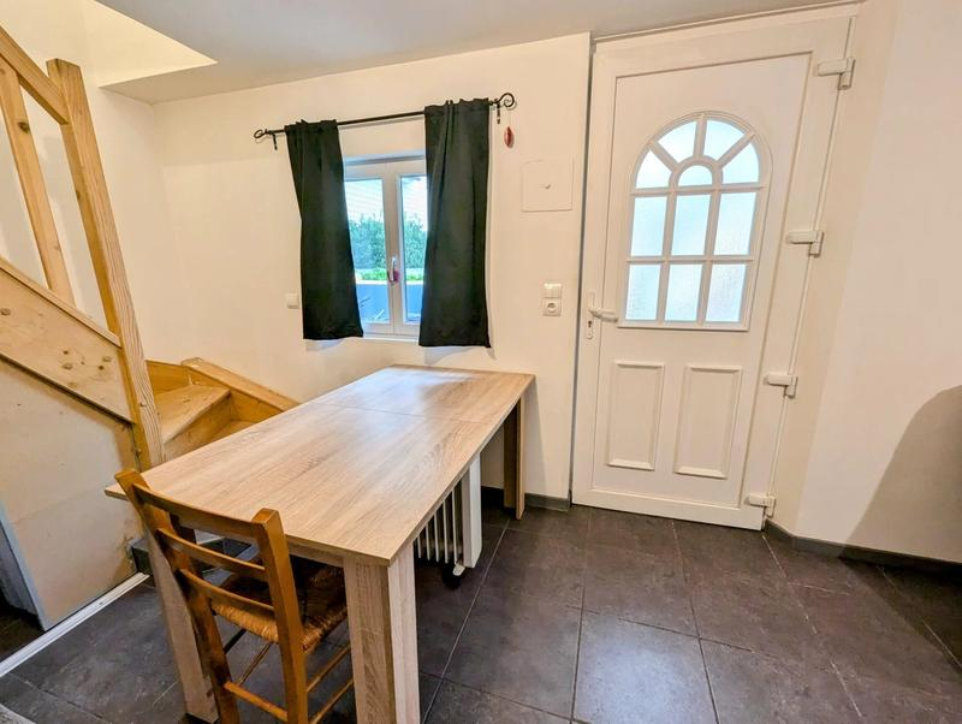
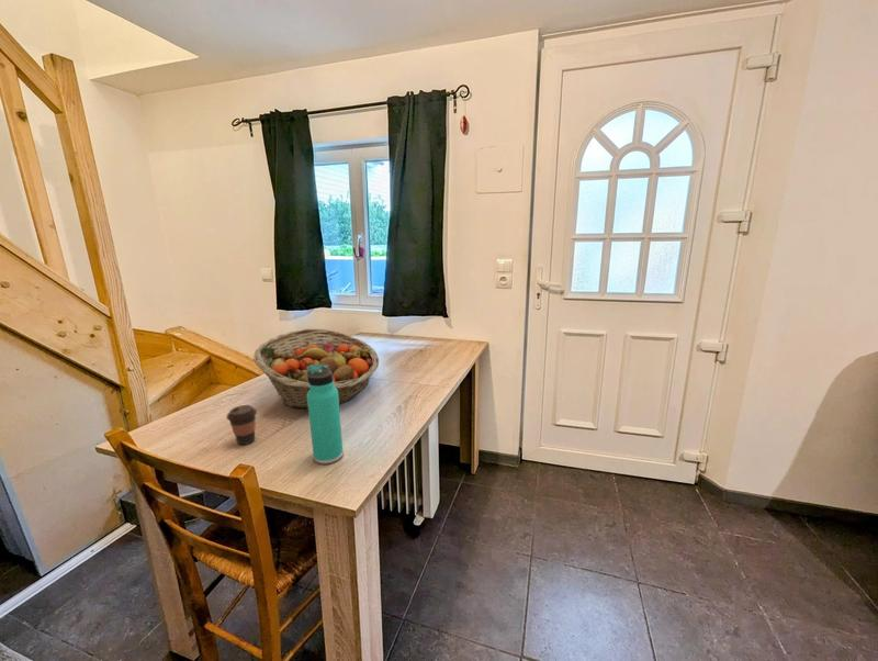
+ coffee cup (244, 425)
+ fruit basket (322, 363)
+ thermos bottle (324, 412)
